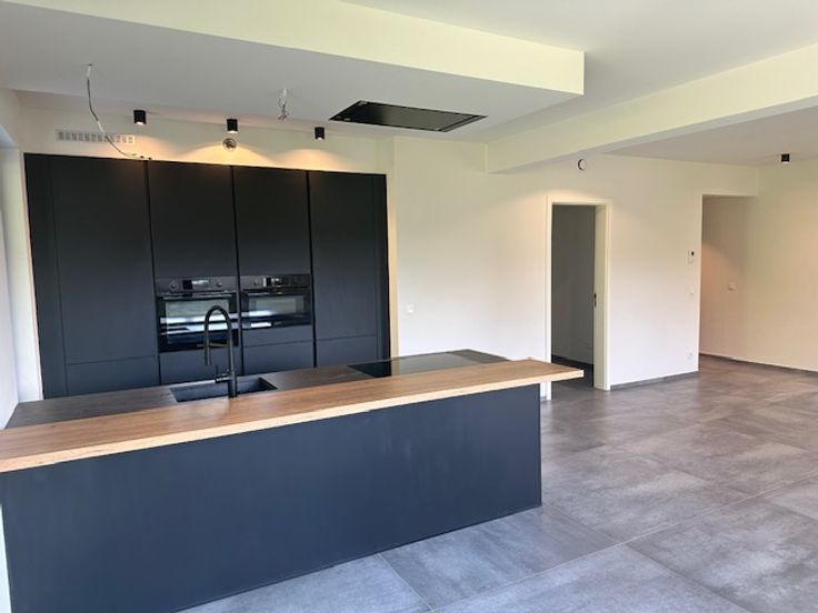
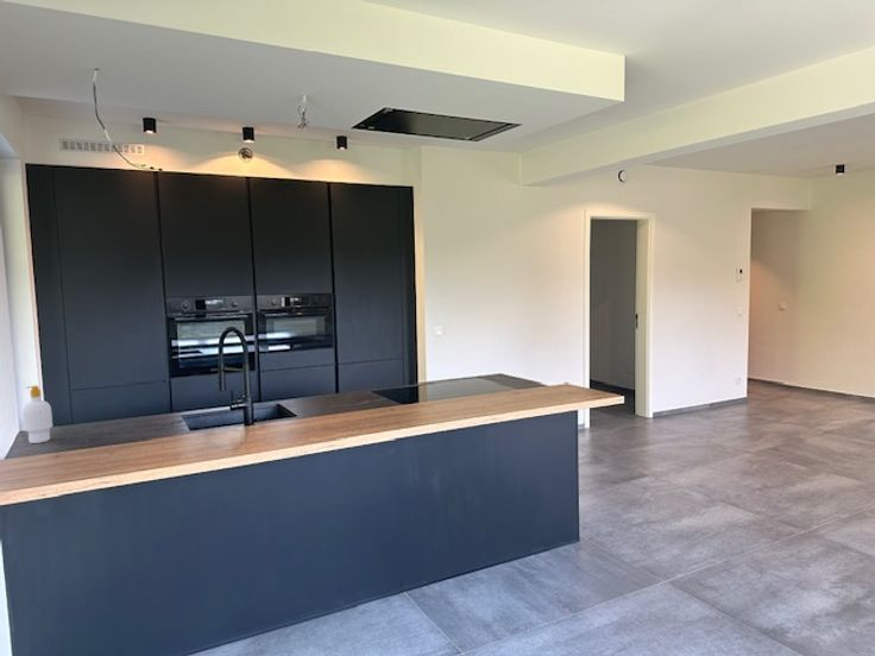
+ soap bottle (37, 414)
